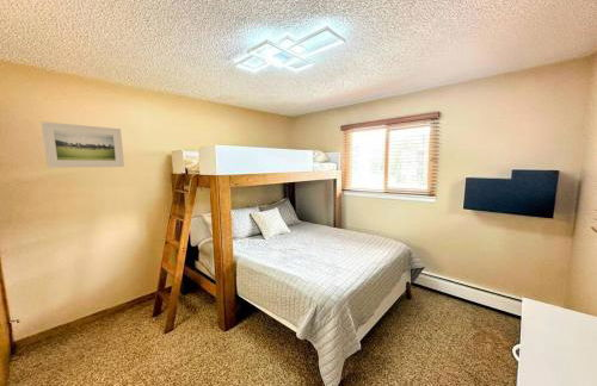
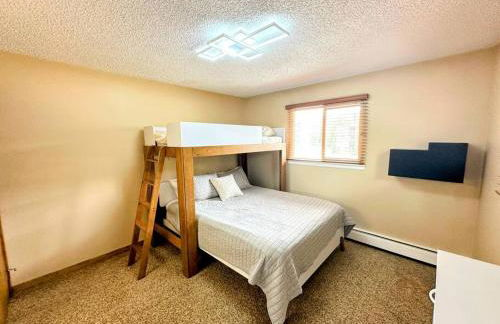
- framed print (86, 147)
